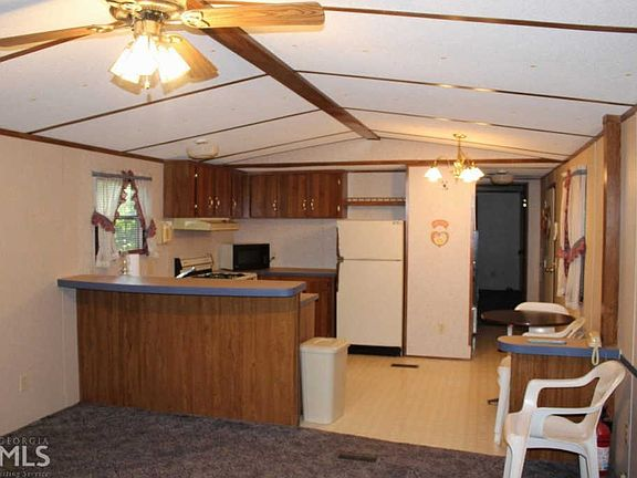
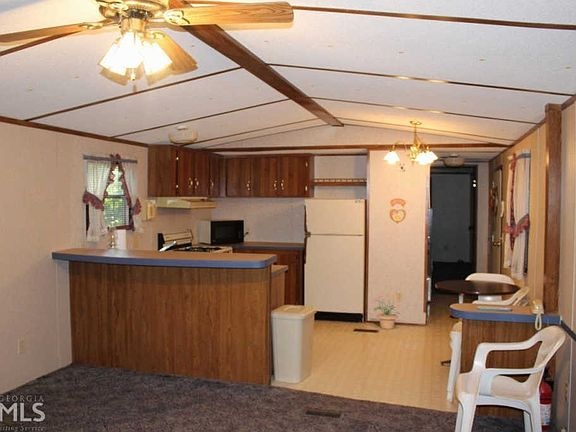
+ potted plant (386, 310)
